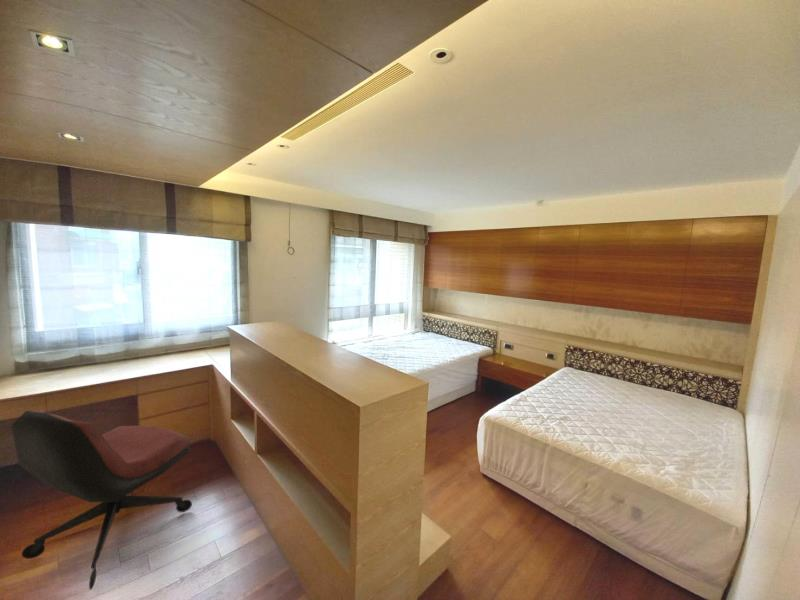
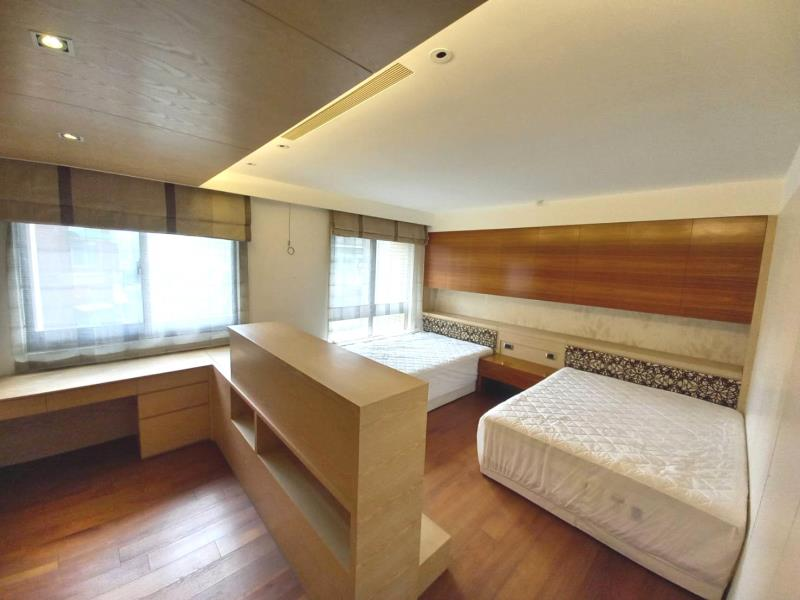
- office chair (111, 464)
